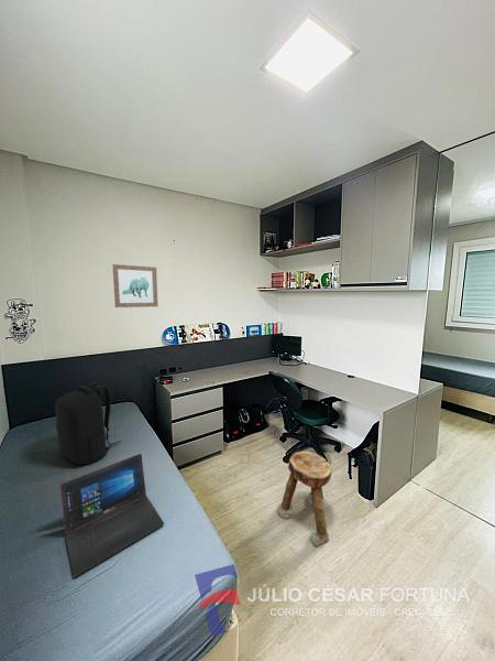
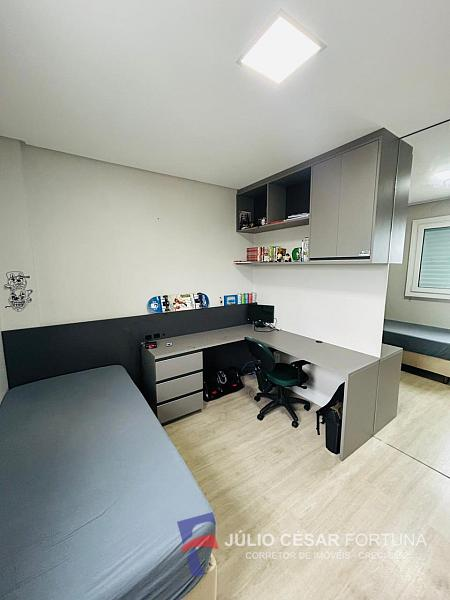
- wall art (136, 286)
- backpack (89, 419)
- stool (310, 491)
- laptop (113, 505)
